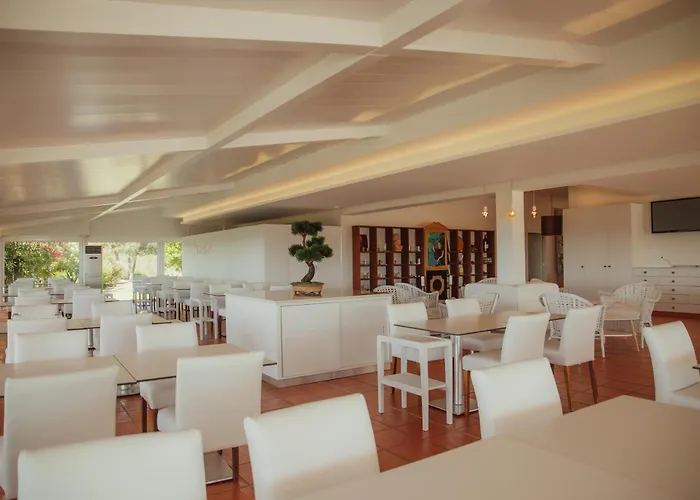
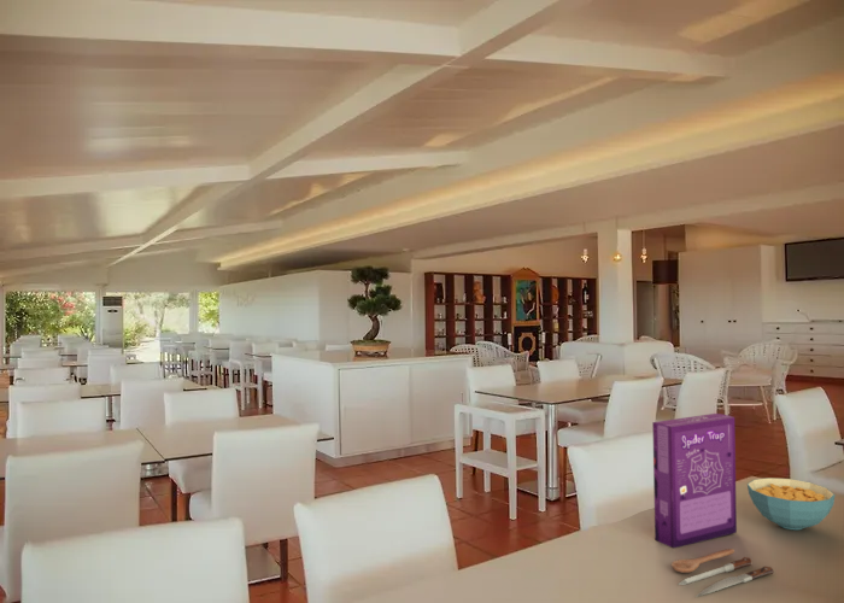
+ cereal bowl (790, 507)
+ spoon (711, 570)
+ cereal box (694, 478)
